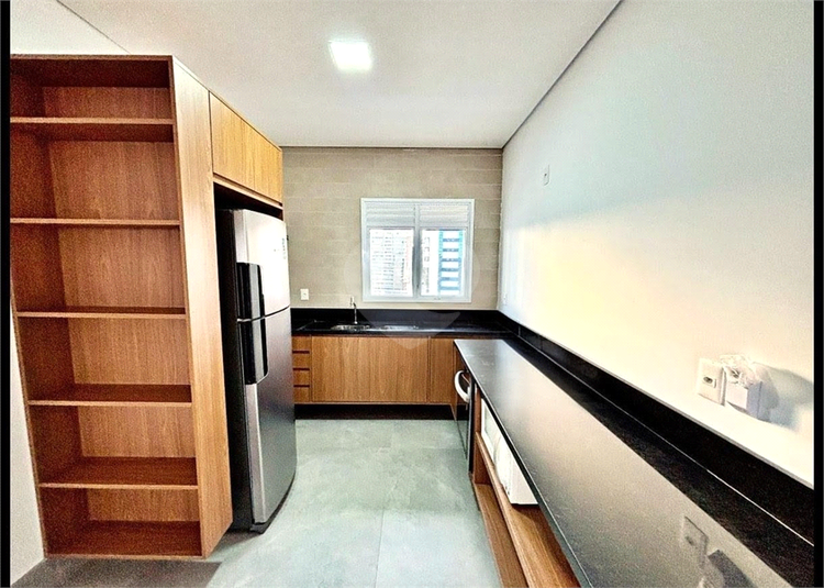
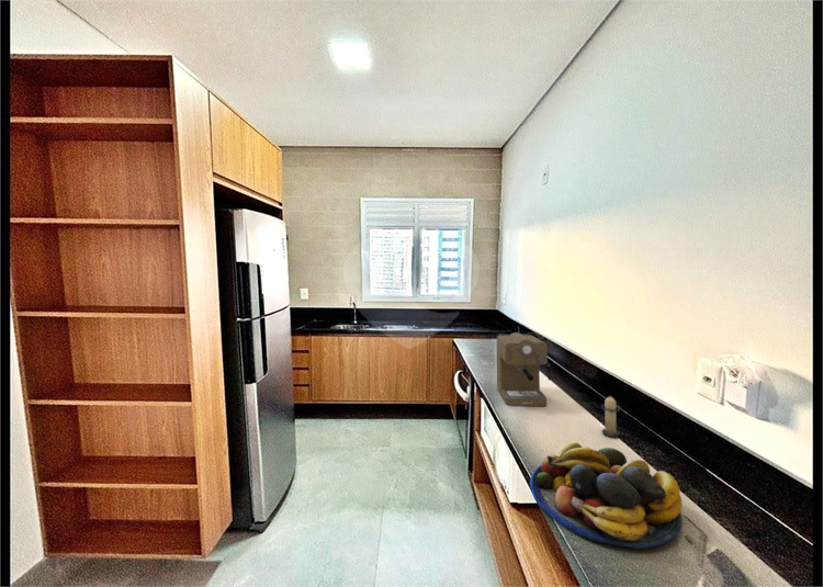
+ fruit bowl (597, 473)
+ candle (610, 414)
+ coffee maker (523, 366)
